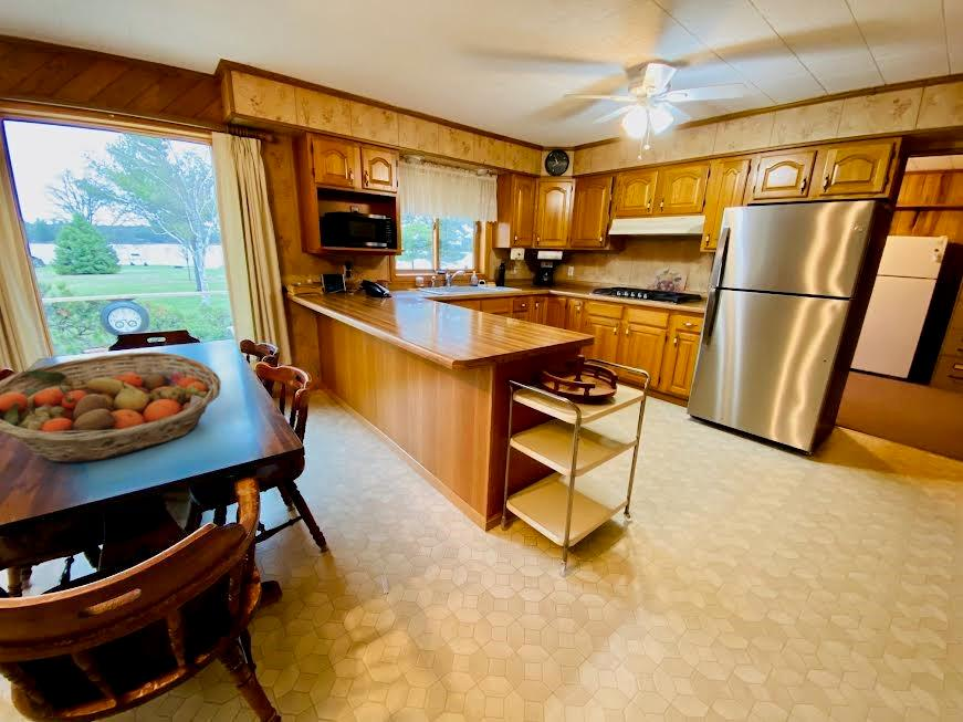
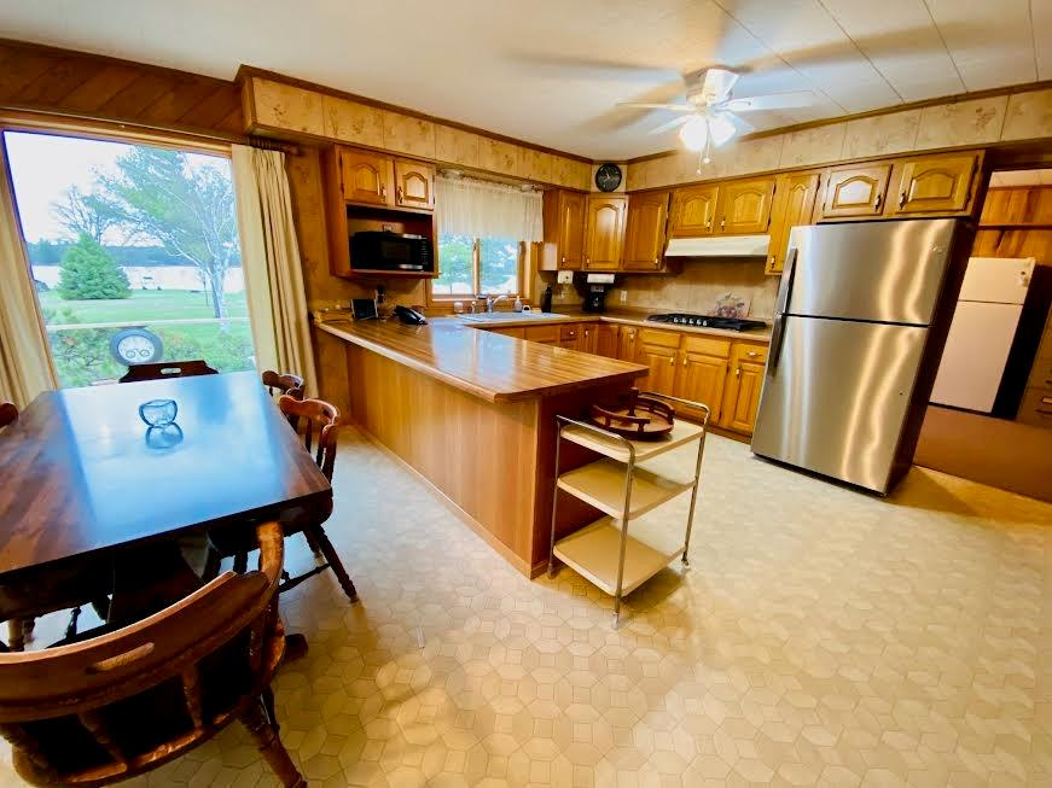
- fruit basket (119, 401)
